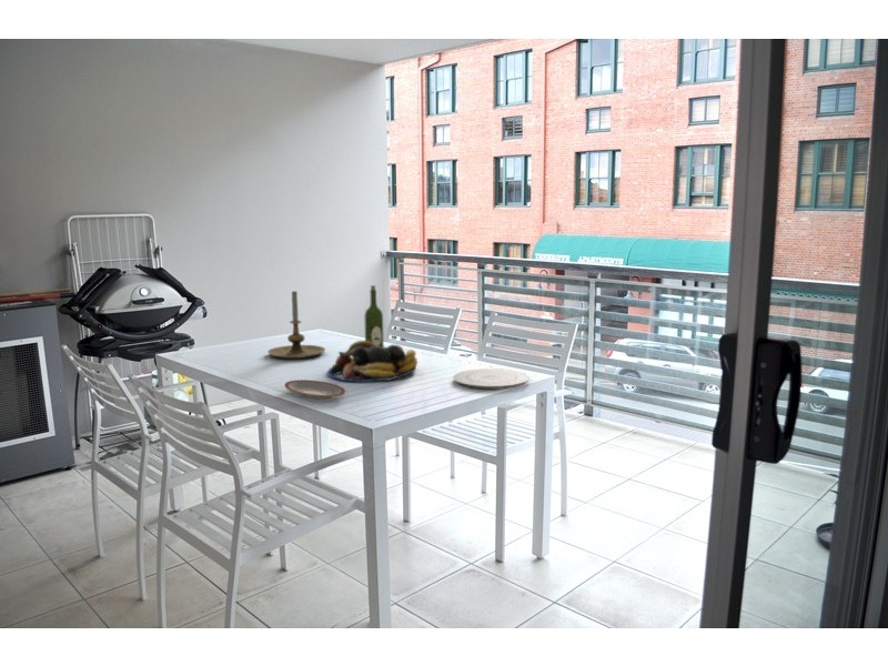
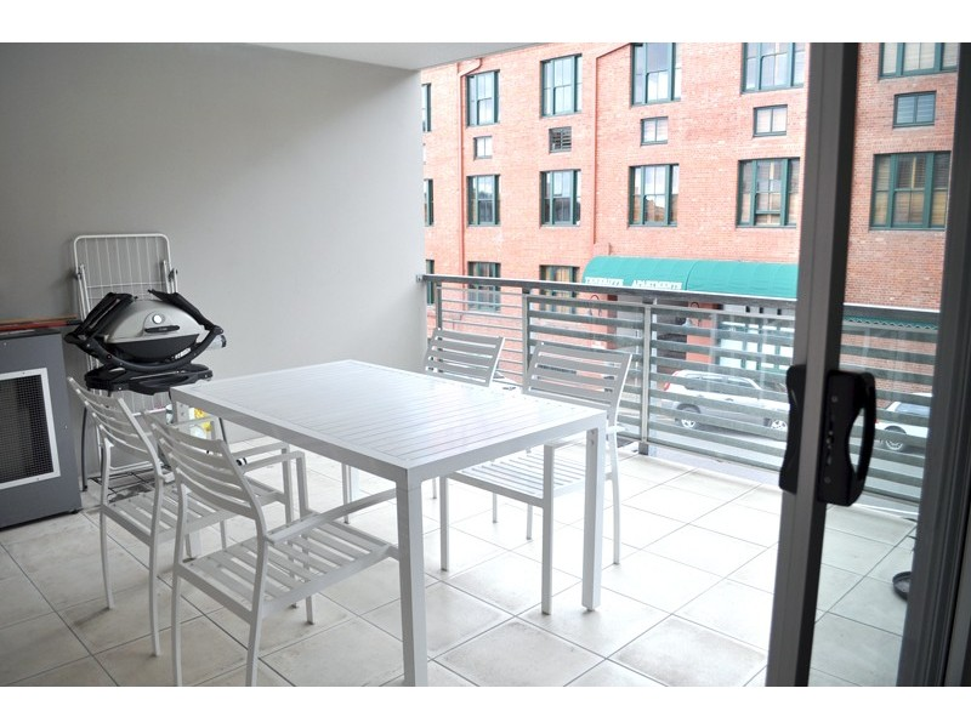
- candle holder (295, 322)
- fruit bowl (371, 355)
- wine bottle (373, 320)
- plate (491, 379)
- plate (314, 391)
